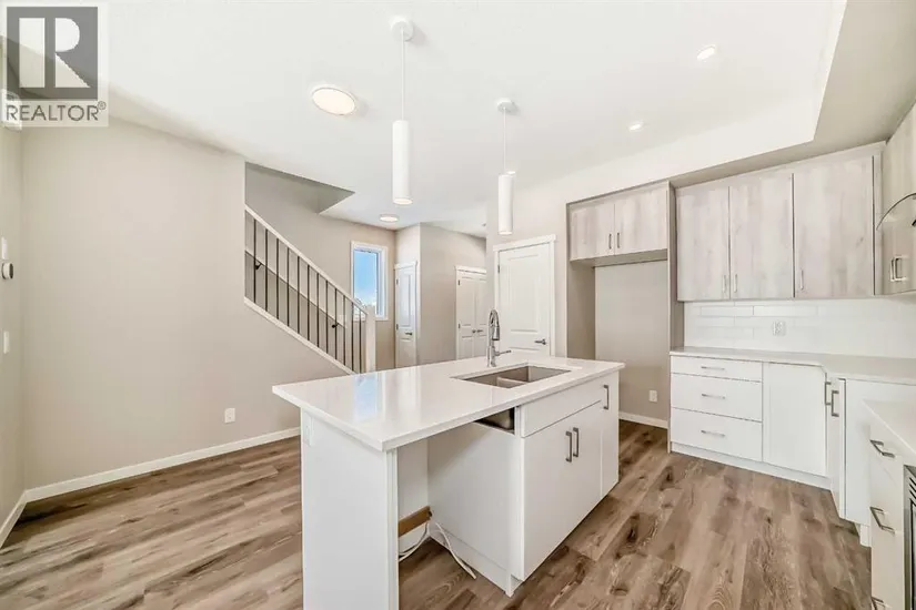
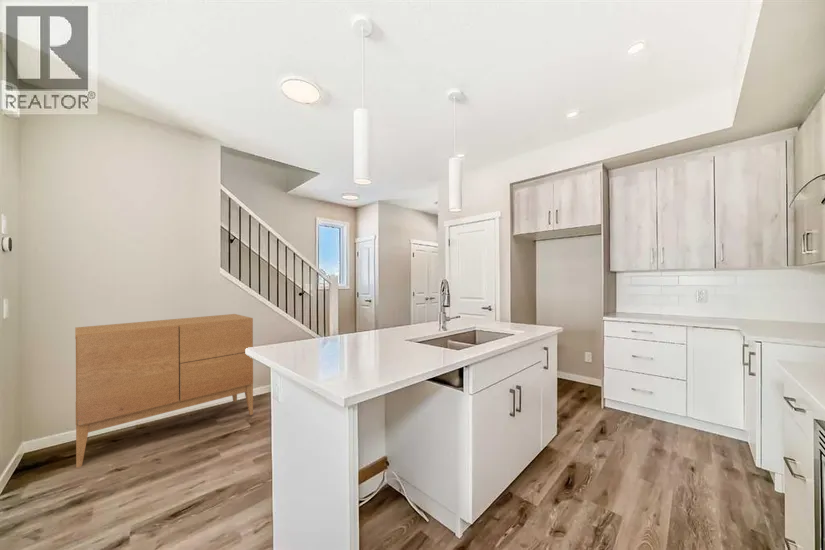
+ sideboard (172, 375)
